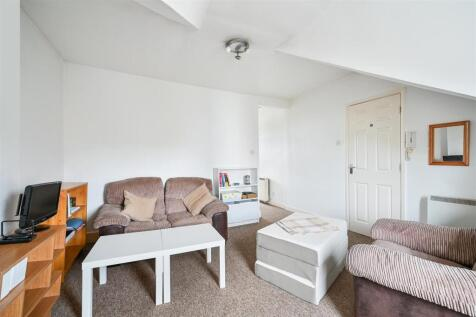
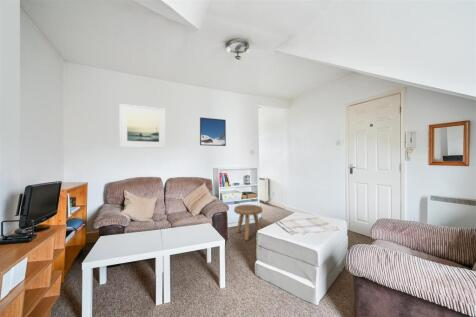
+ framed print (143, 127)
+ stool (248, 221)
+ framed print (213, 132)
